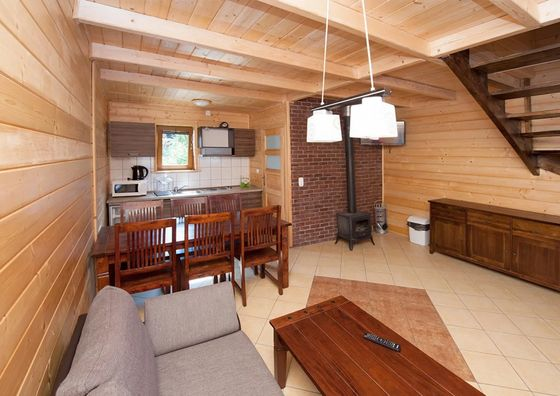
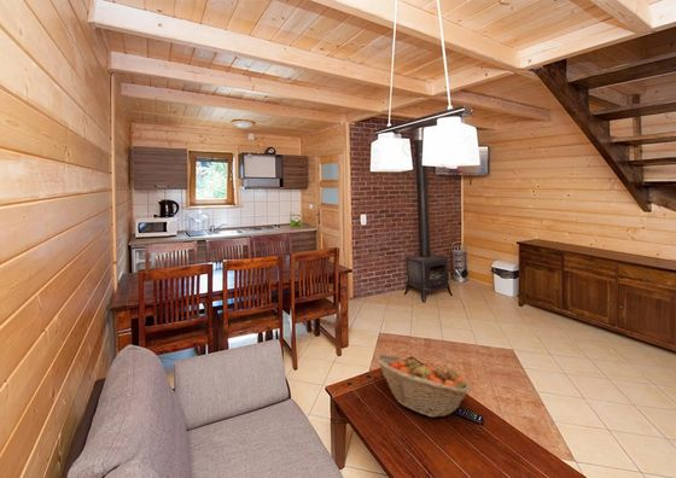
+ fruit basket (420, 379)
